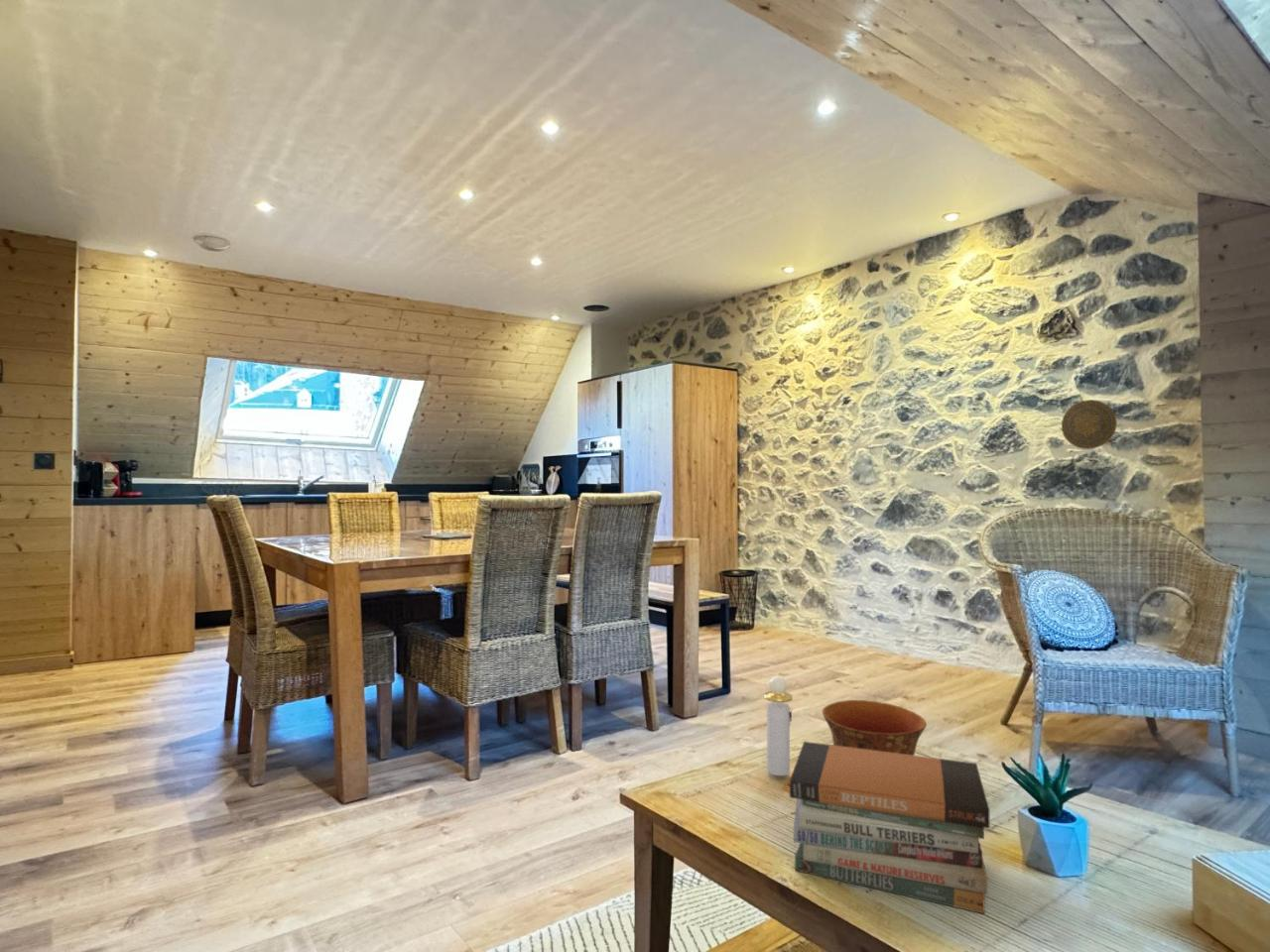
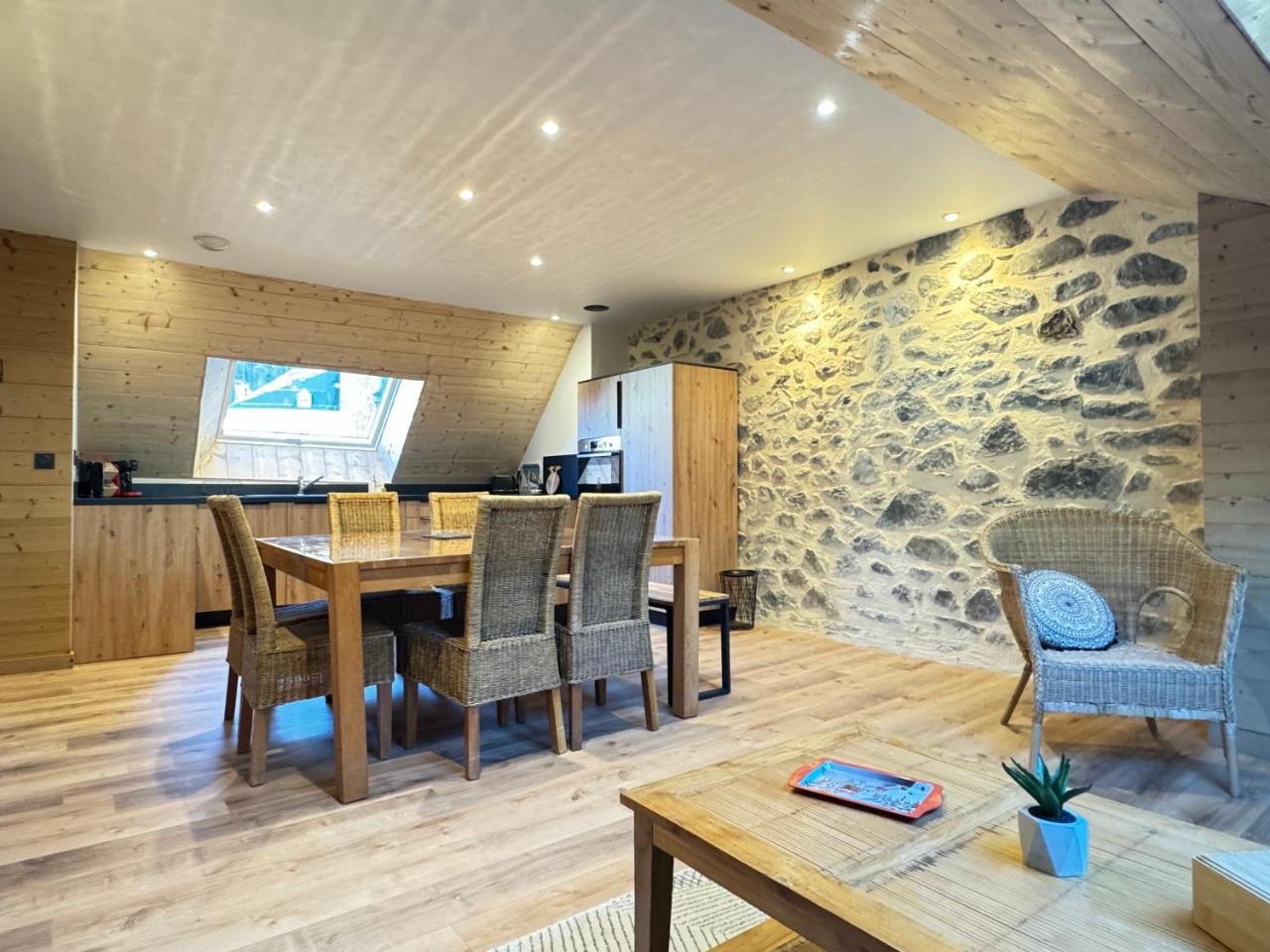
- bowl (873, 738)
- decorative plate (1087, 423)
- book stack (885, 817)
- perfume bottle (778, 725)
